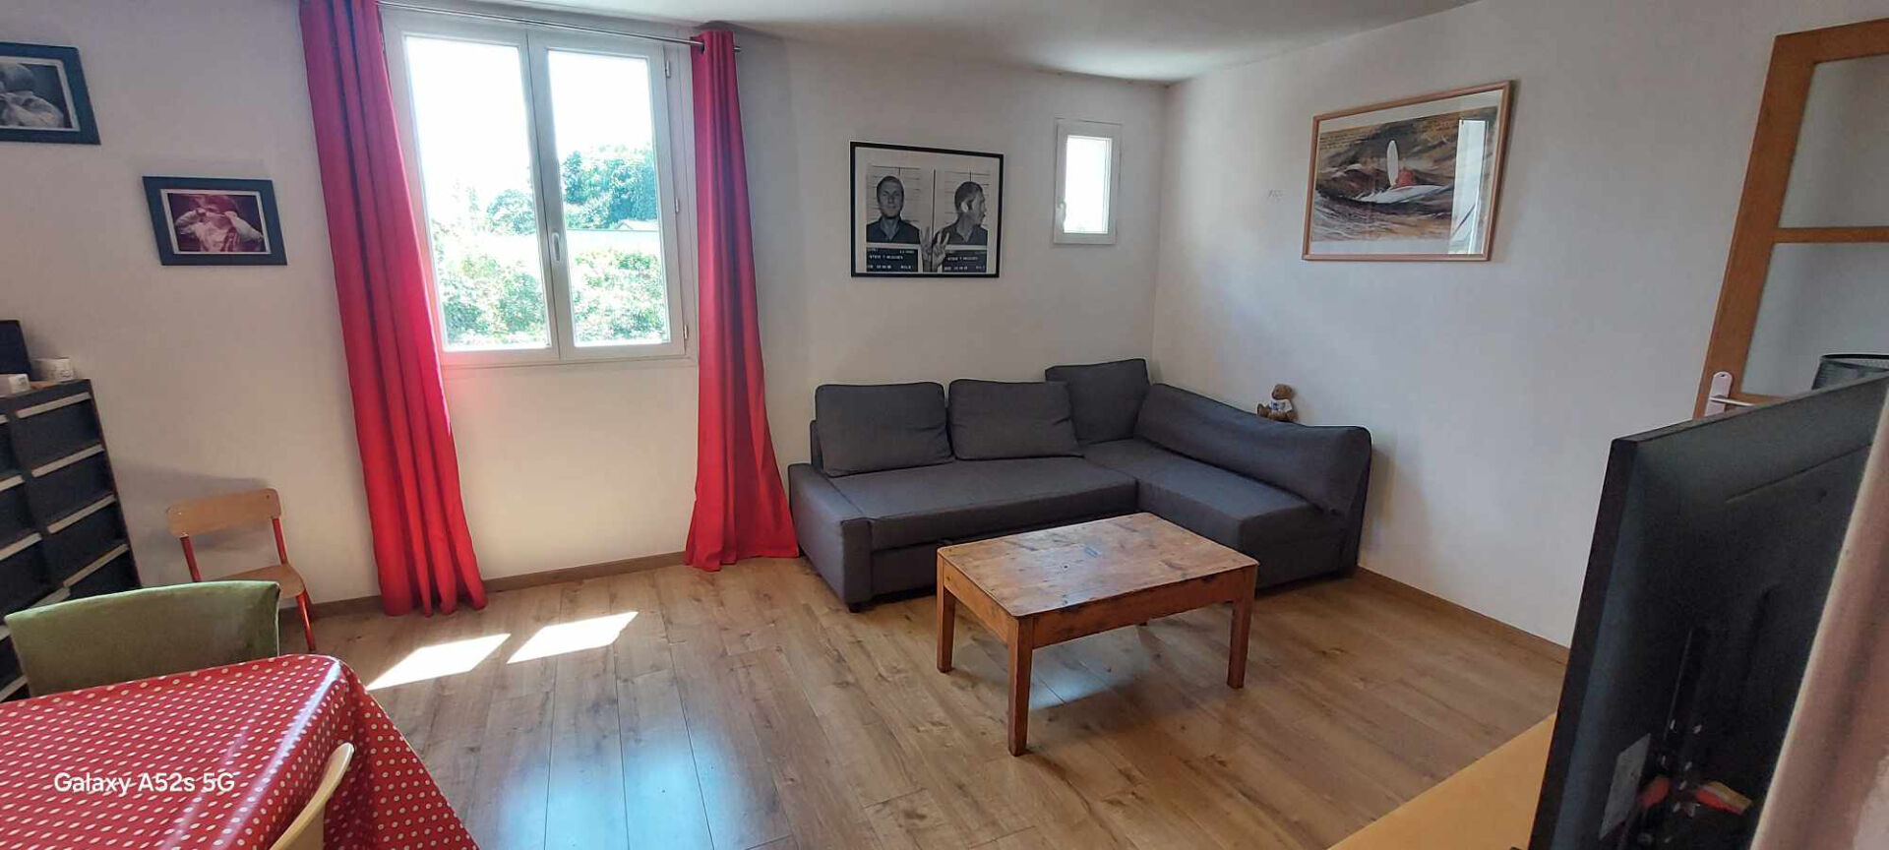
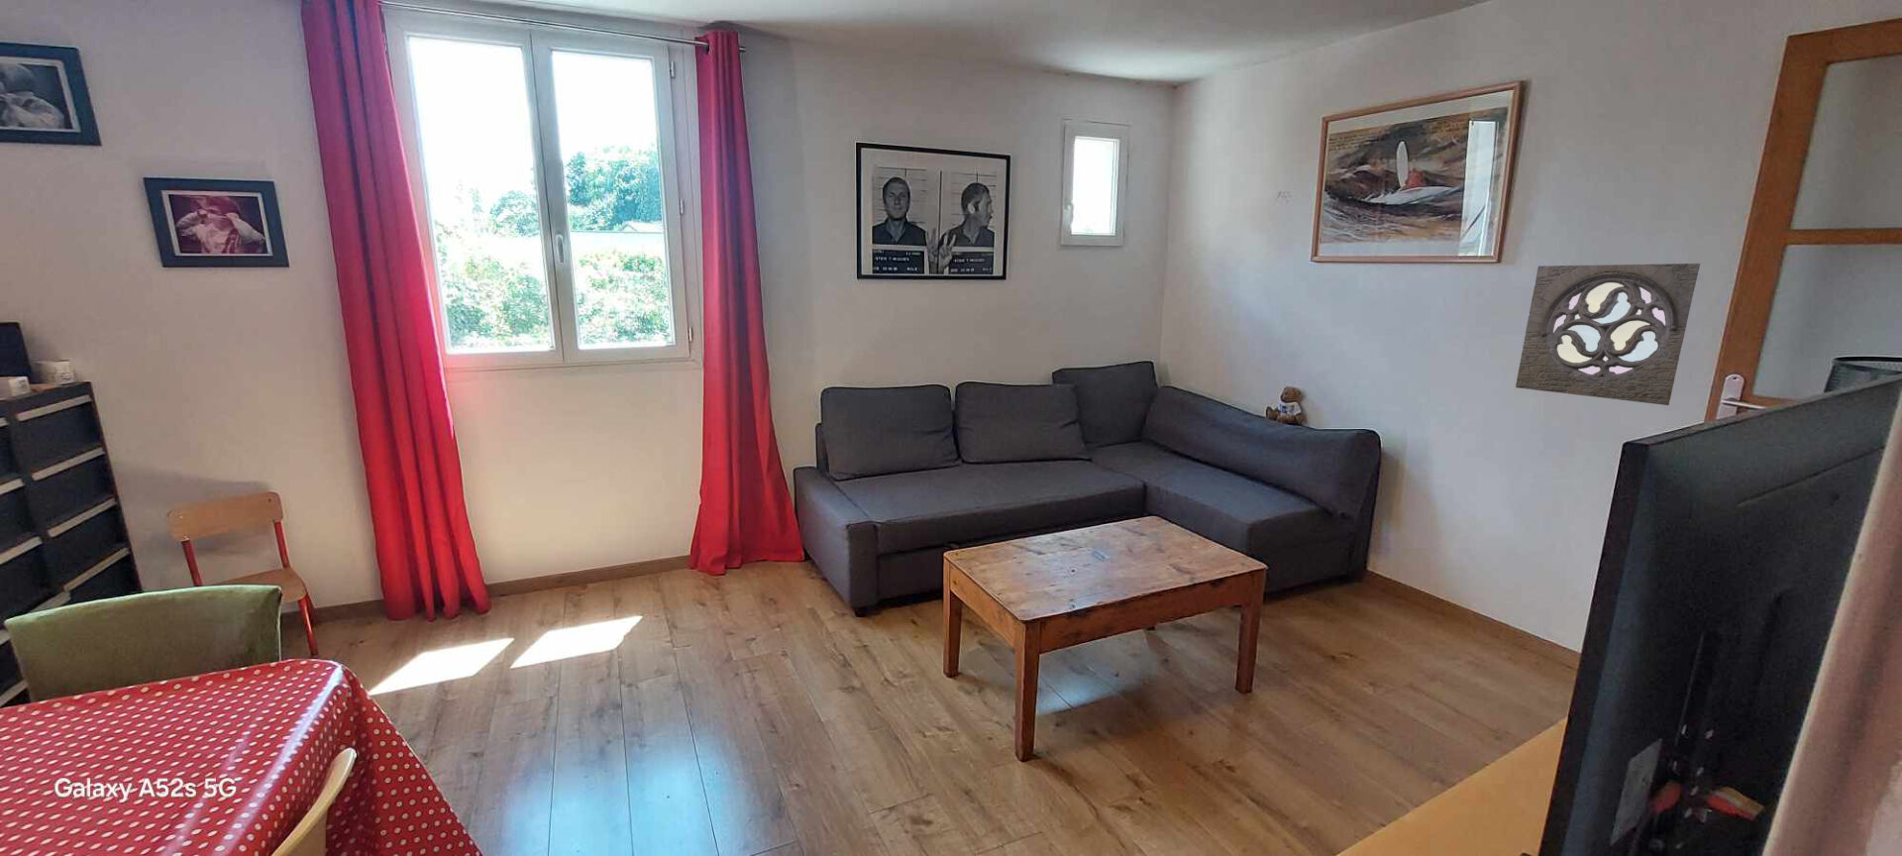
+ wall ornament (1600, 331)
